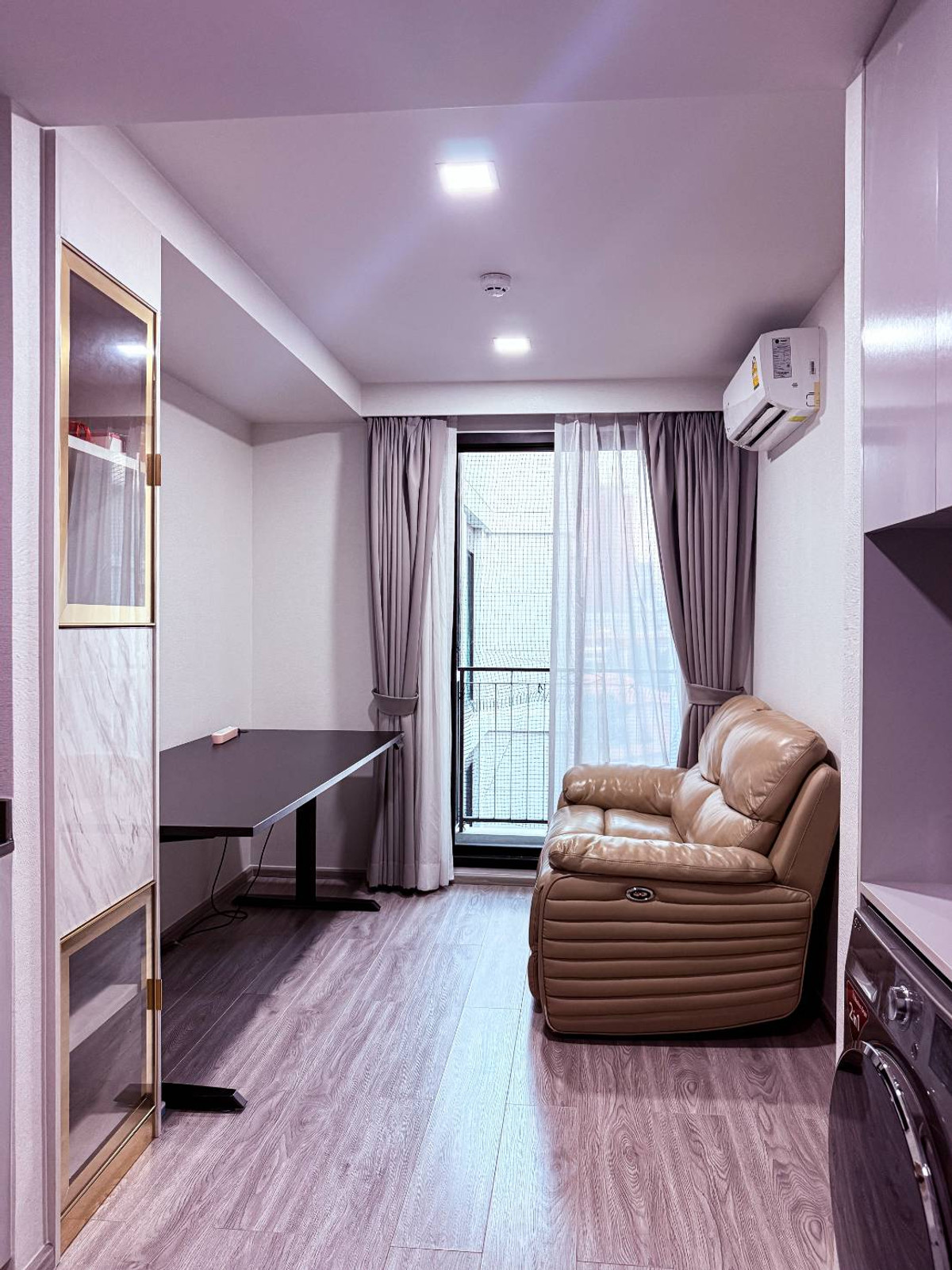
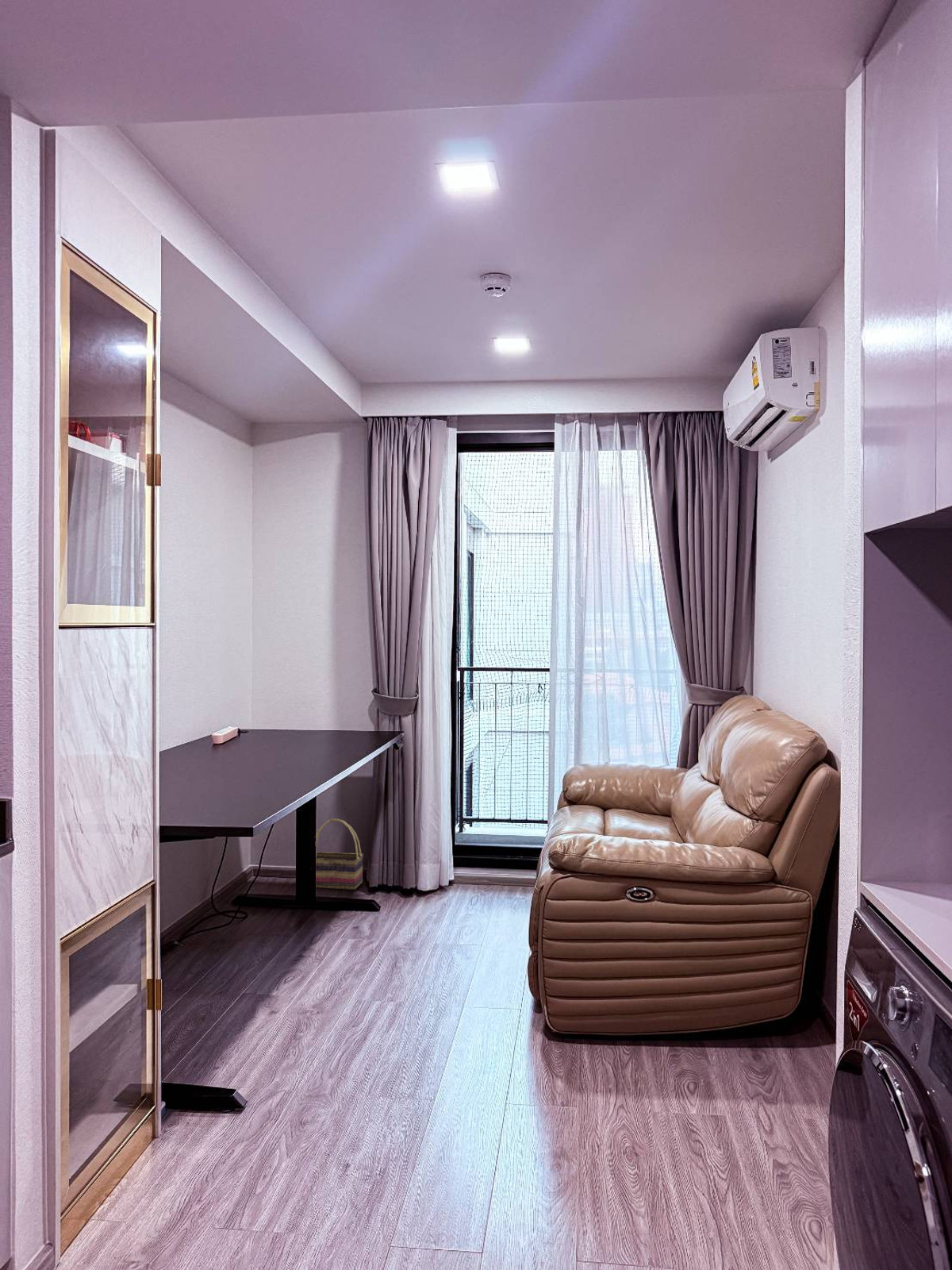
+ basket (336, 852)
